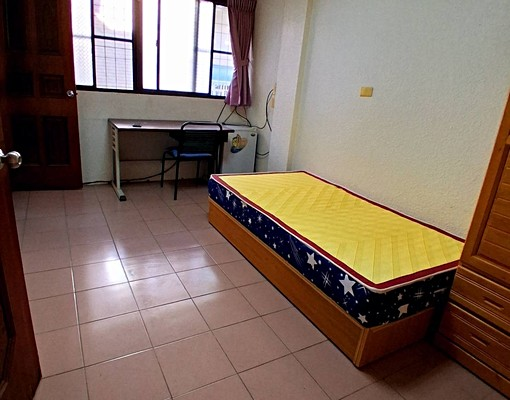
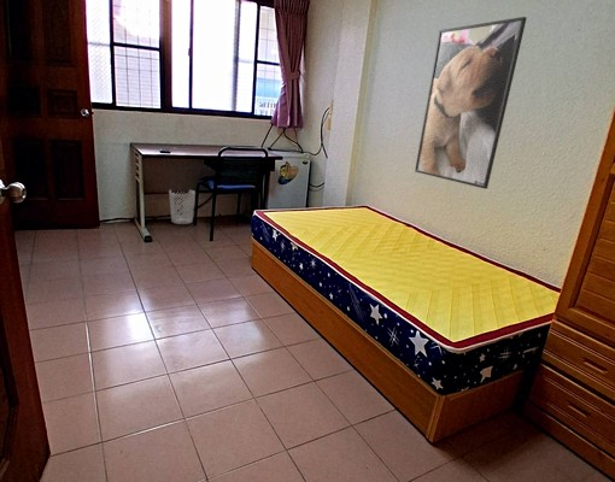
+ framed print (462, 106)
+ wastebasket (182, 207)
